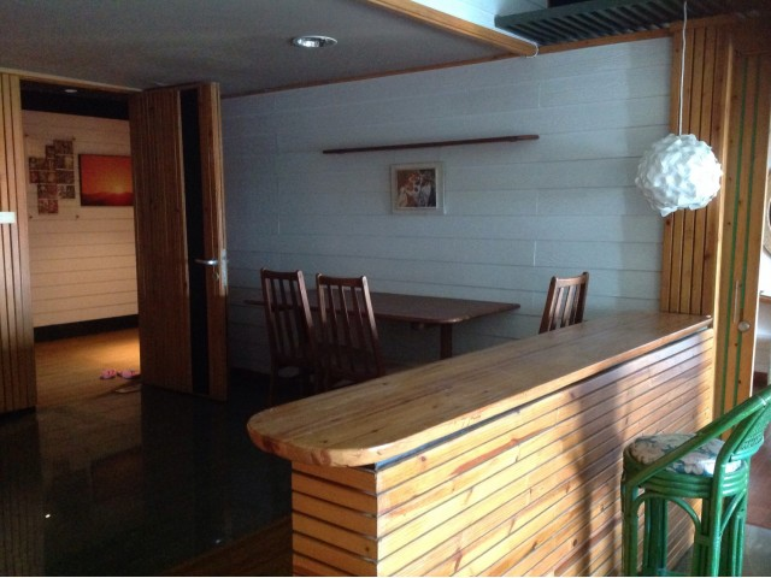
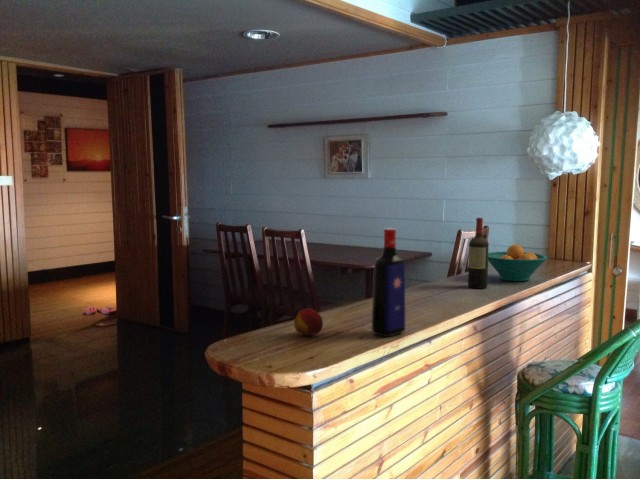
+ liquor bottle (389, 281)
+ wine bottle (478, 252)
+ fruit bowl (515, 262)
+ fruit (308, 321)
